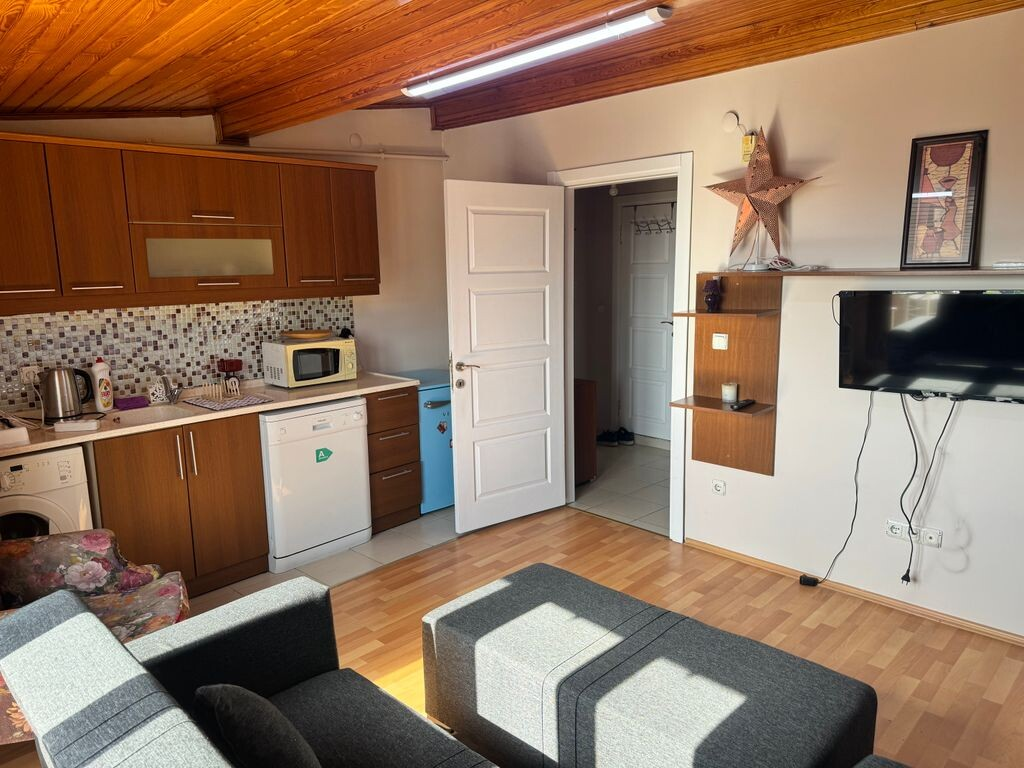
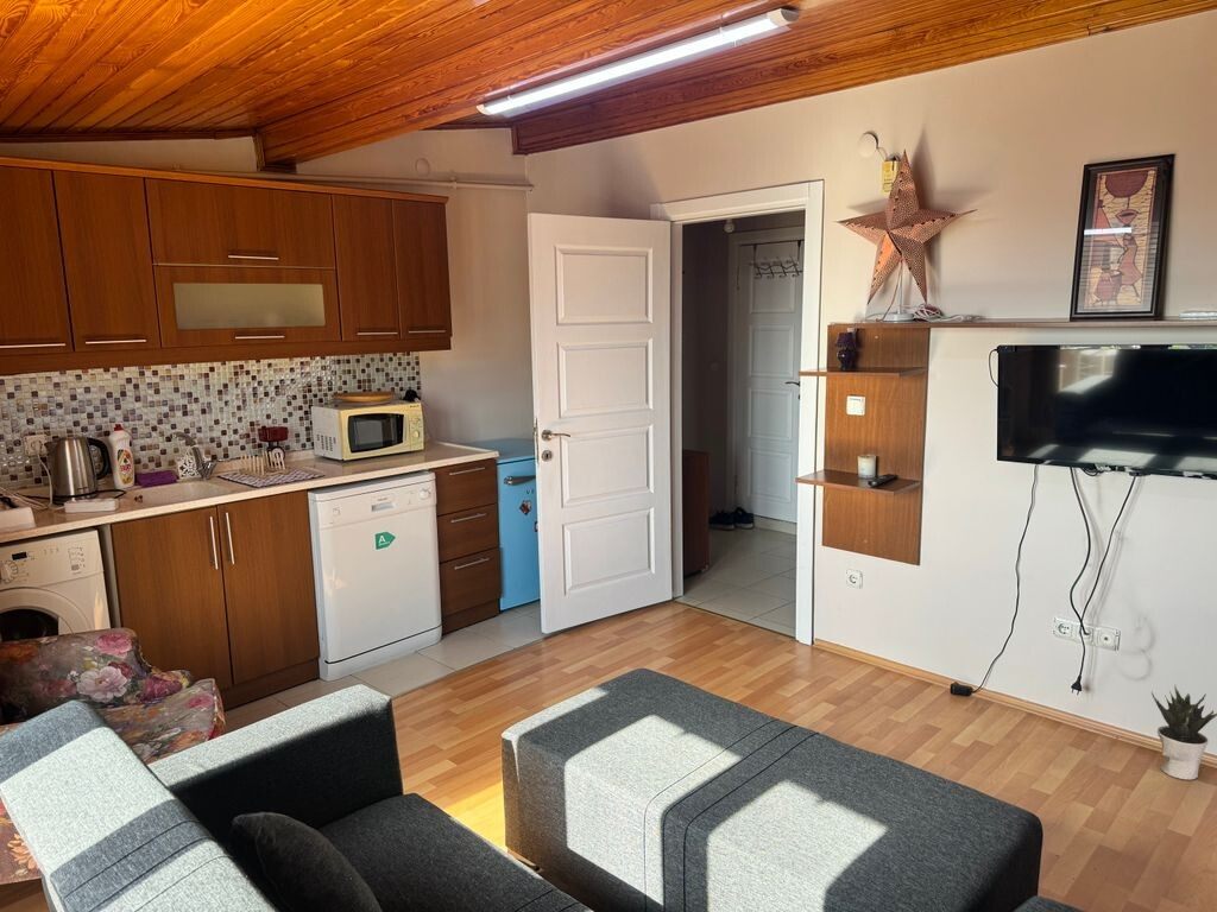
+ potted plant (1179, 730)
